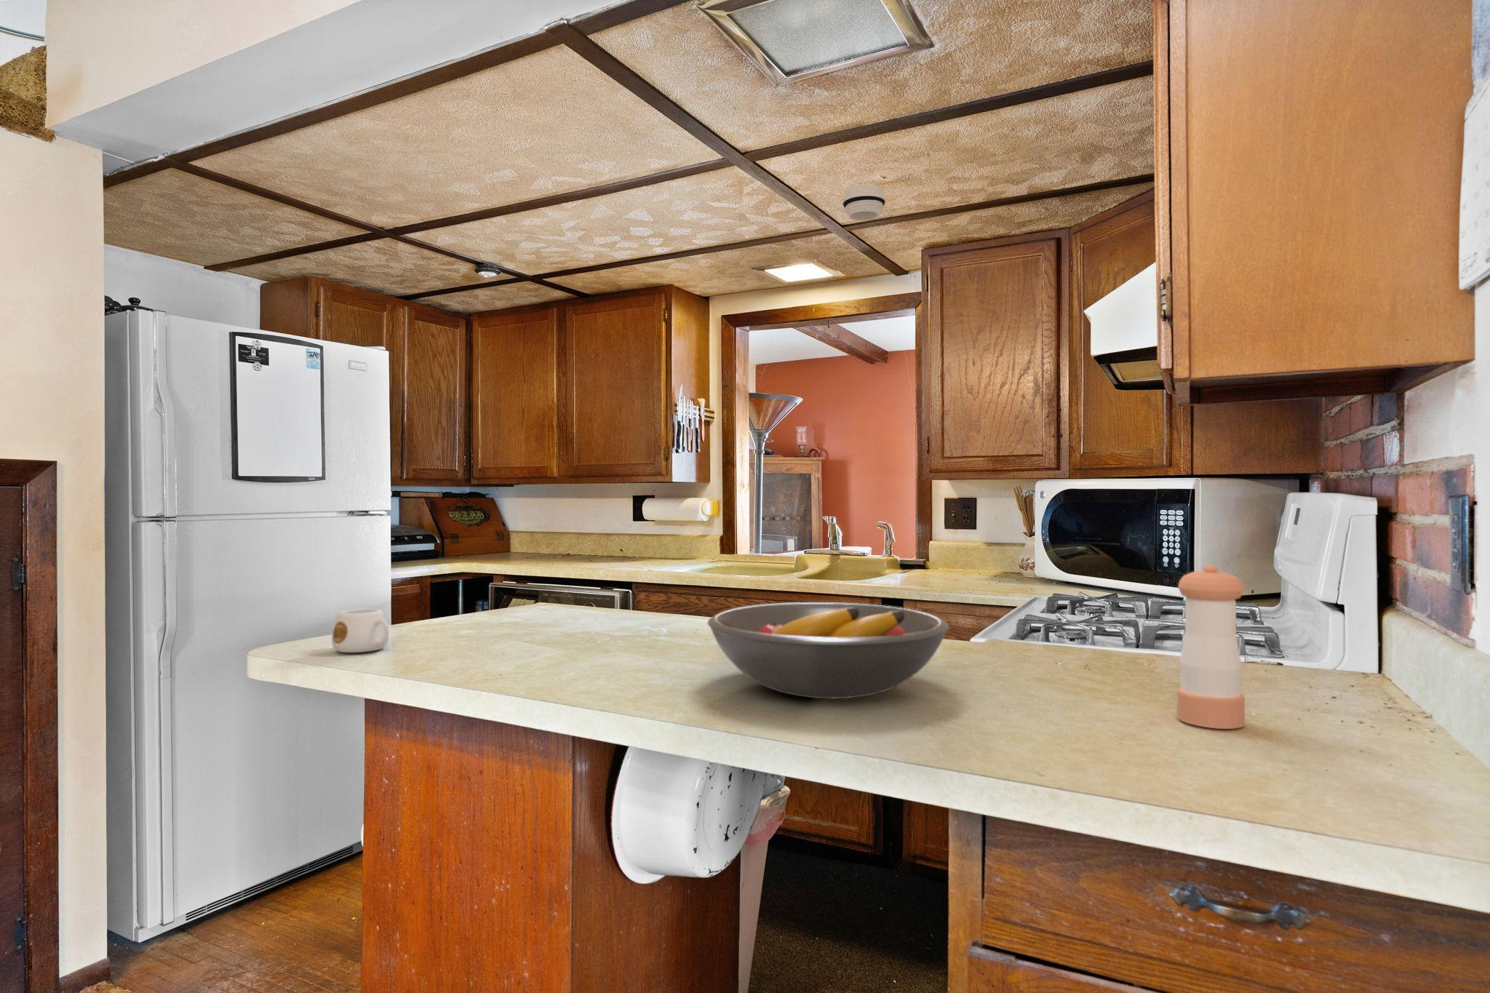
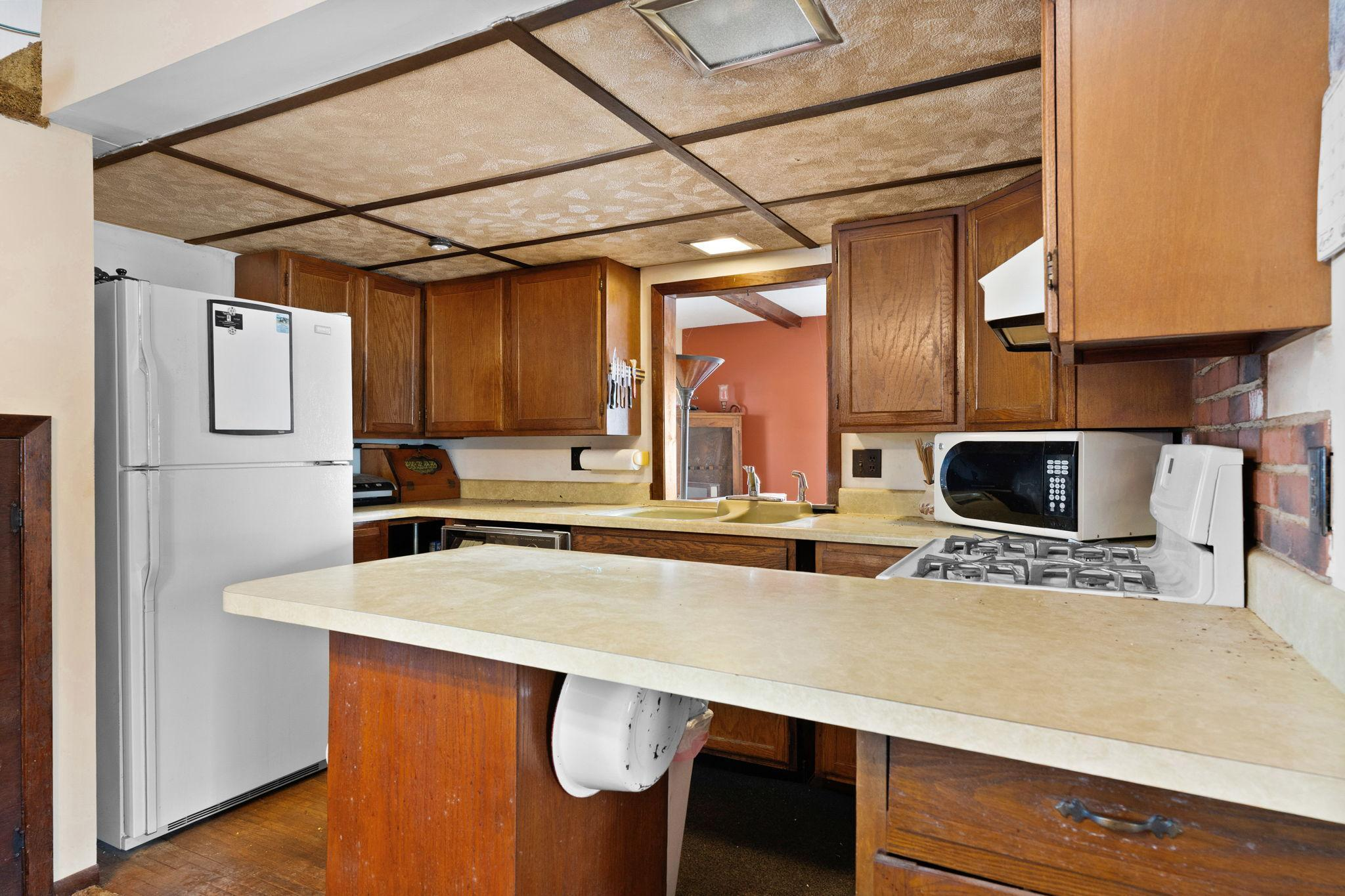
- smoke detector (864, 203)
- mug (366, 631)
- pepper shaker (1210, 643)
- fruit bowl (825, 644)
